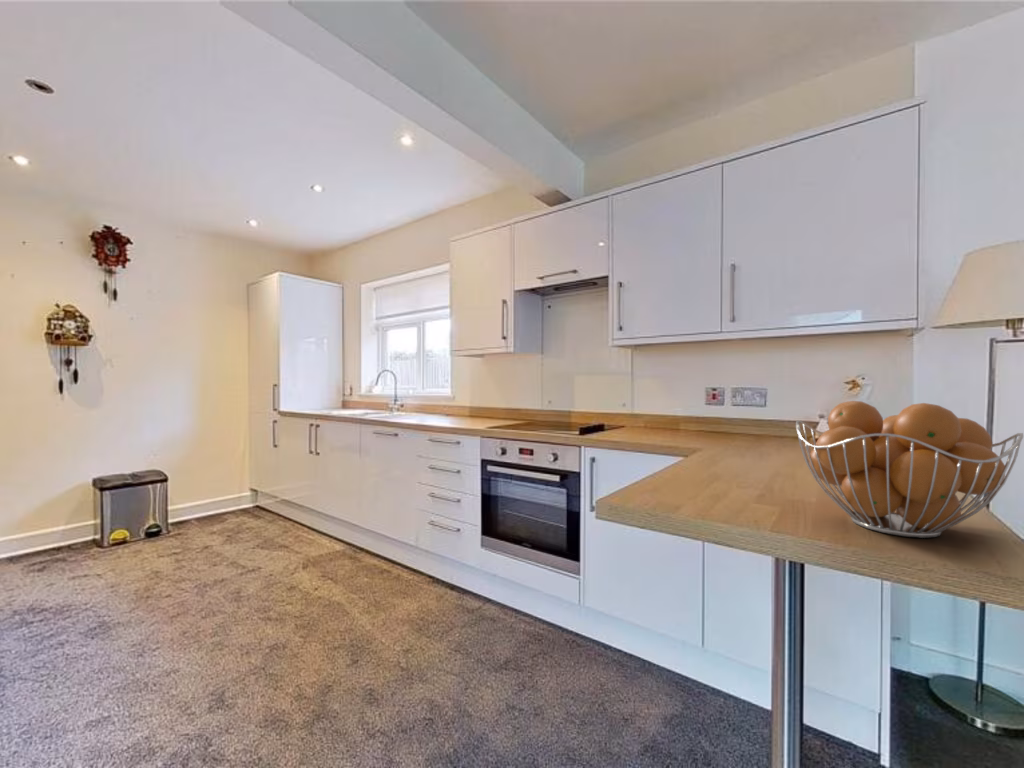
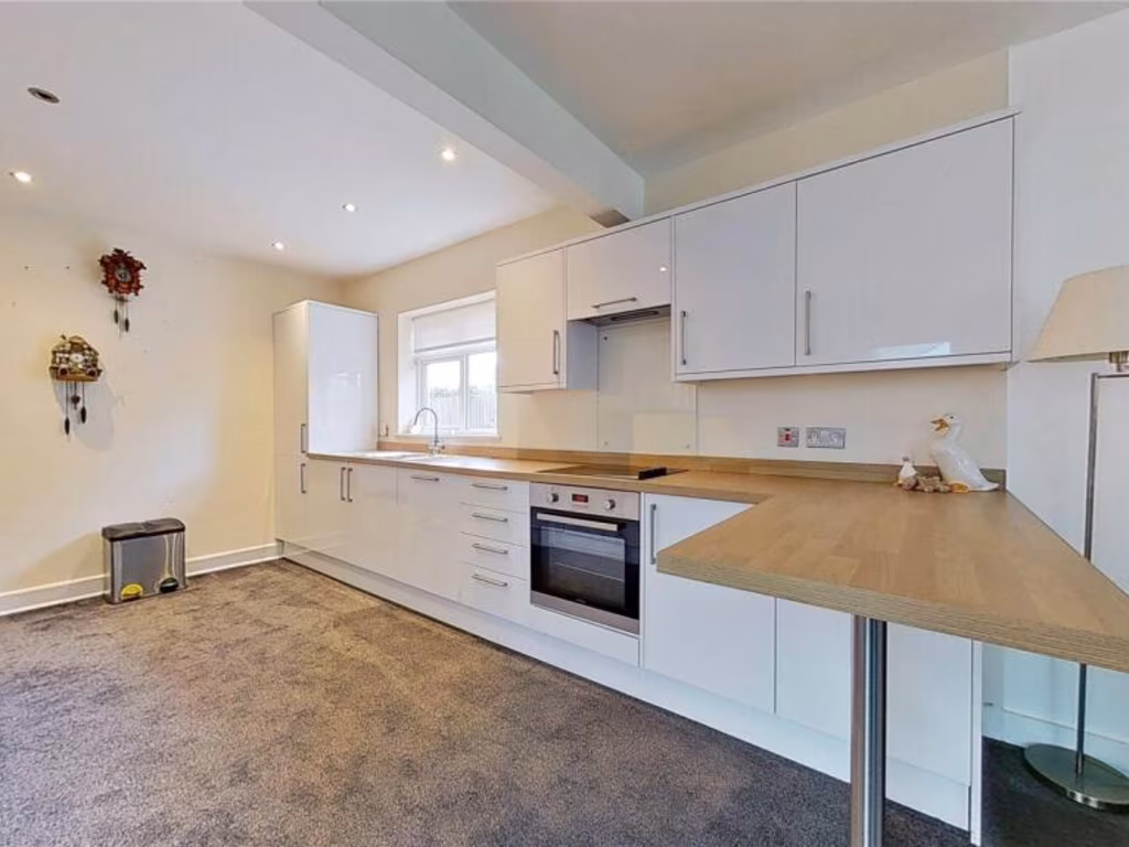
- fruit basket (895, 463)
